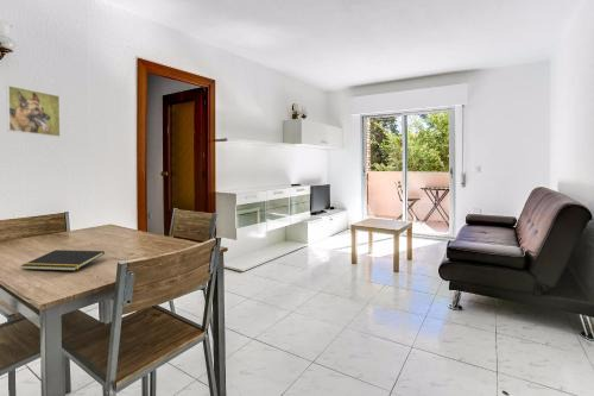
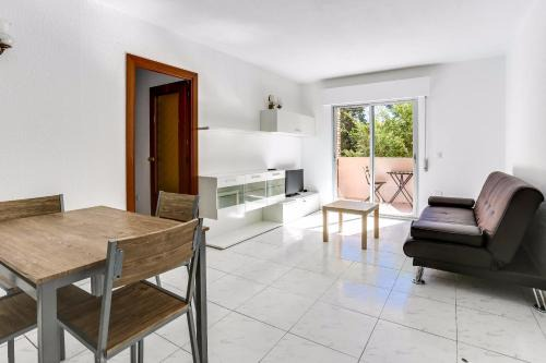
- notepad (64, 259)
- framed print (34, 112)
